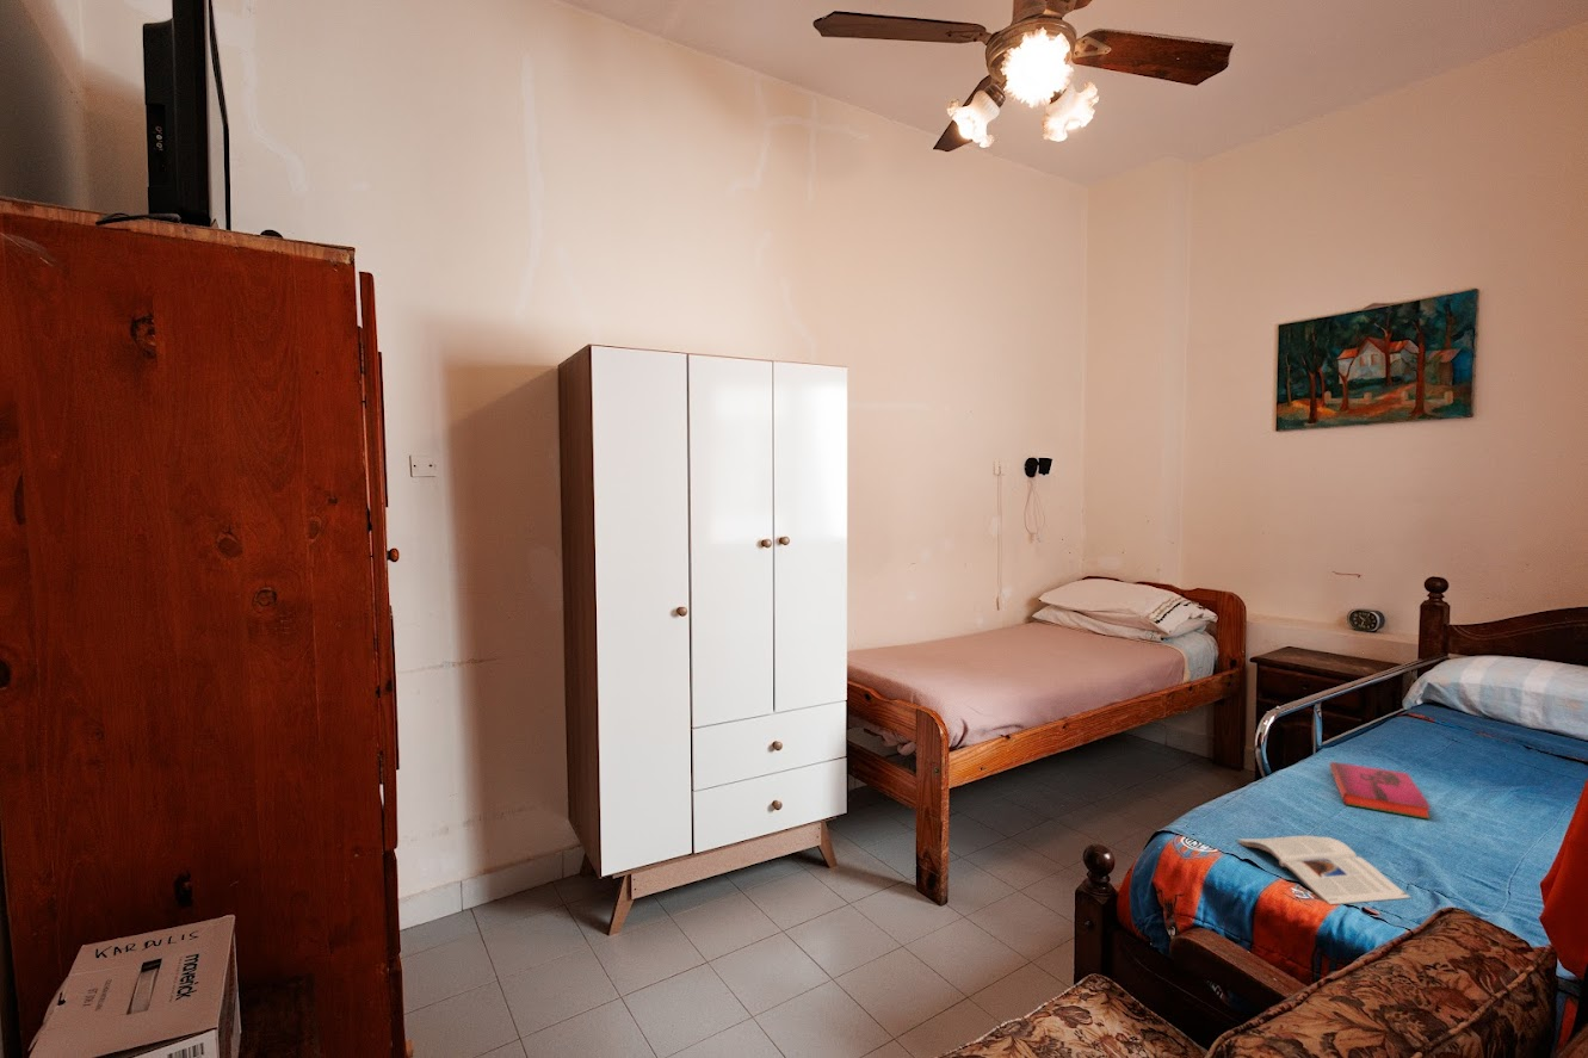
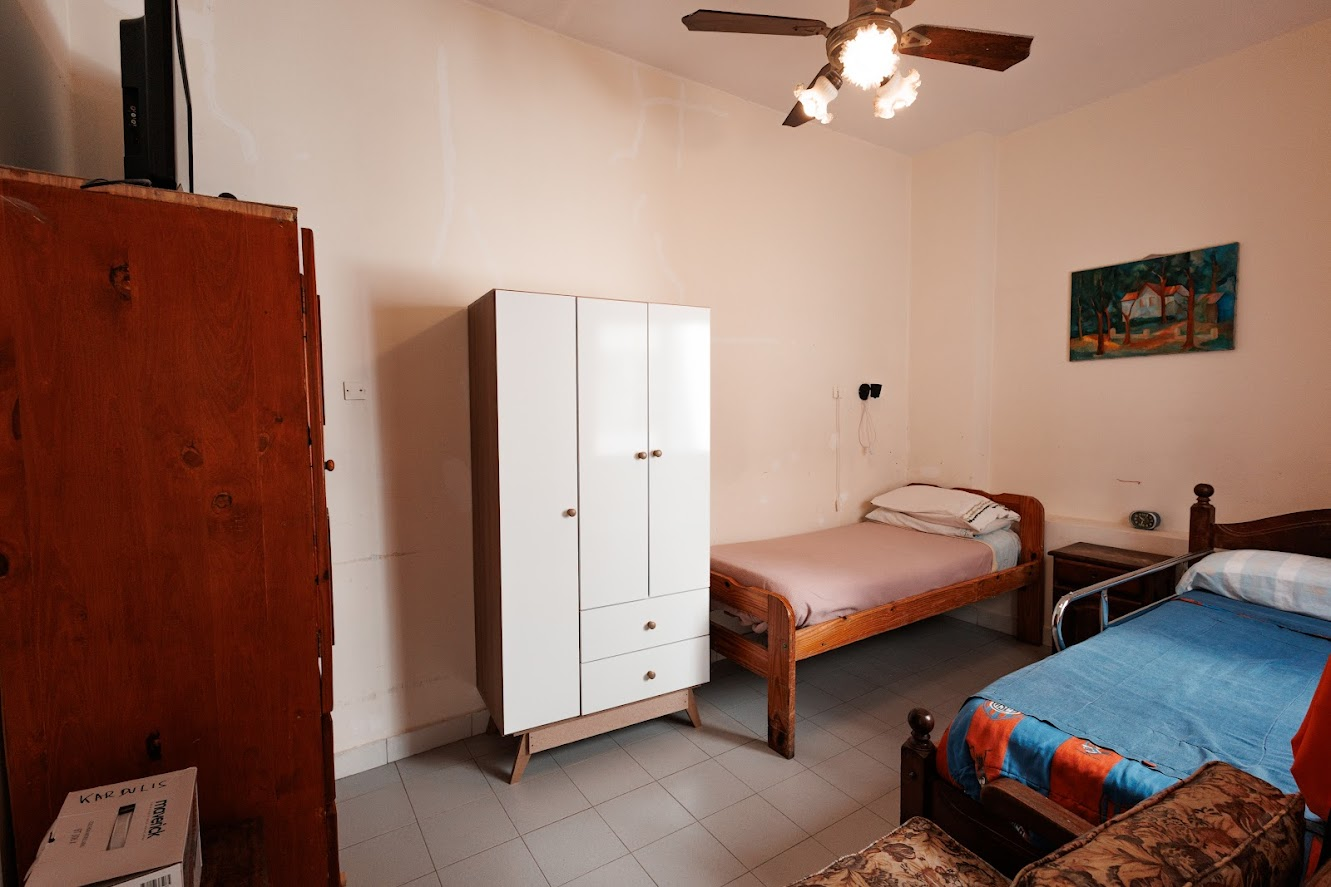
- magazine (1317, 860)
- hardback book (1376, 787)
